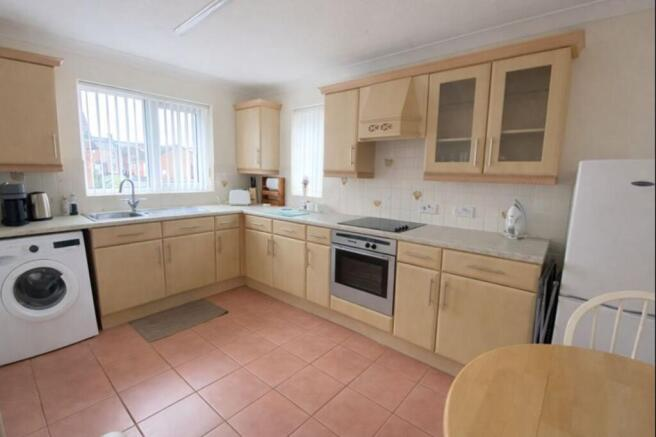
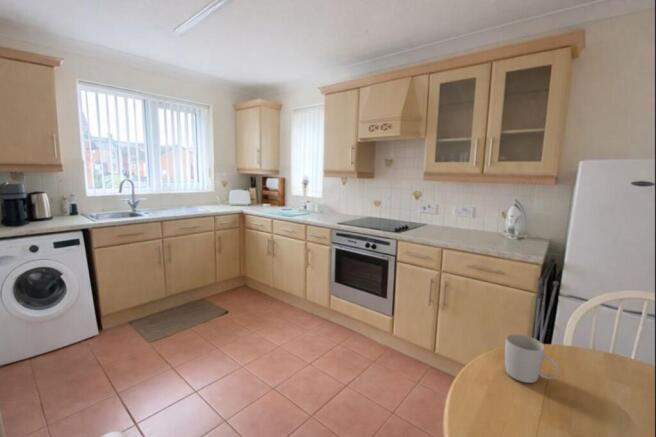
+ mug (530, 361)
